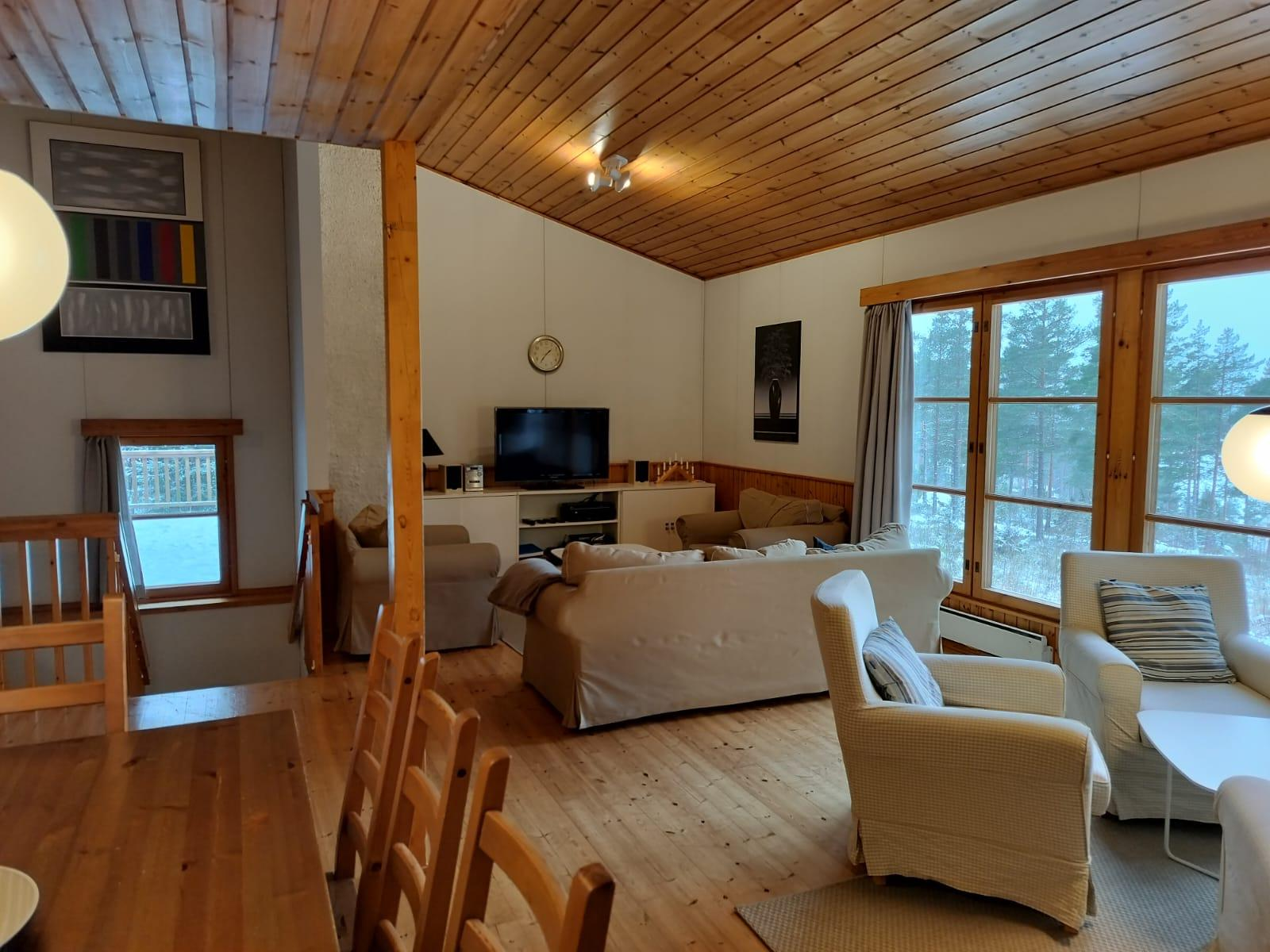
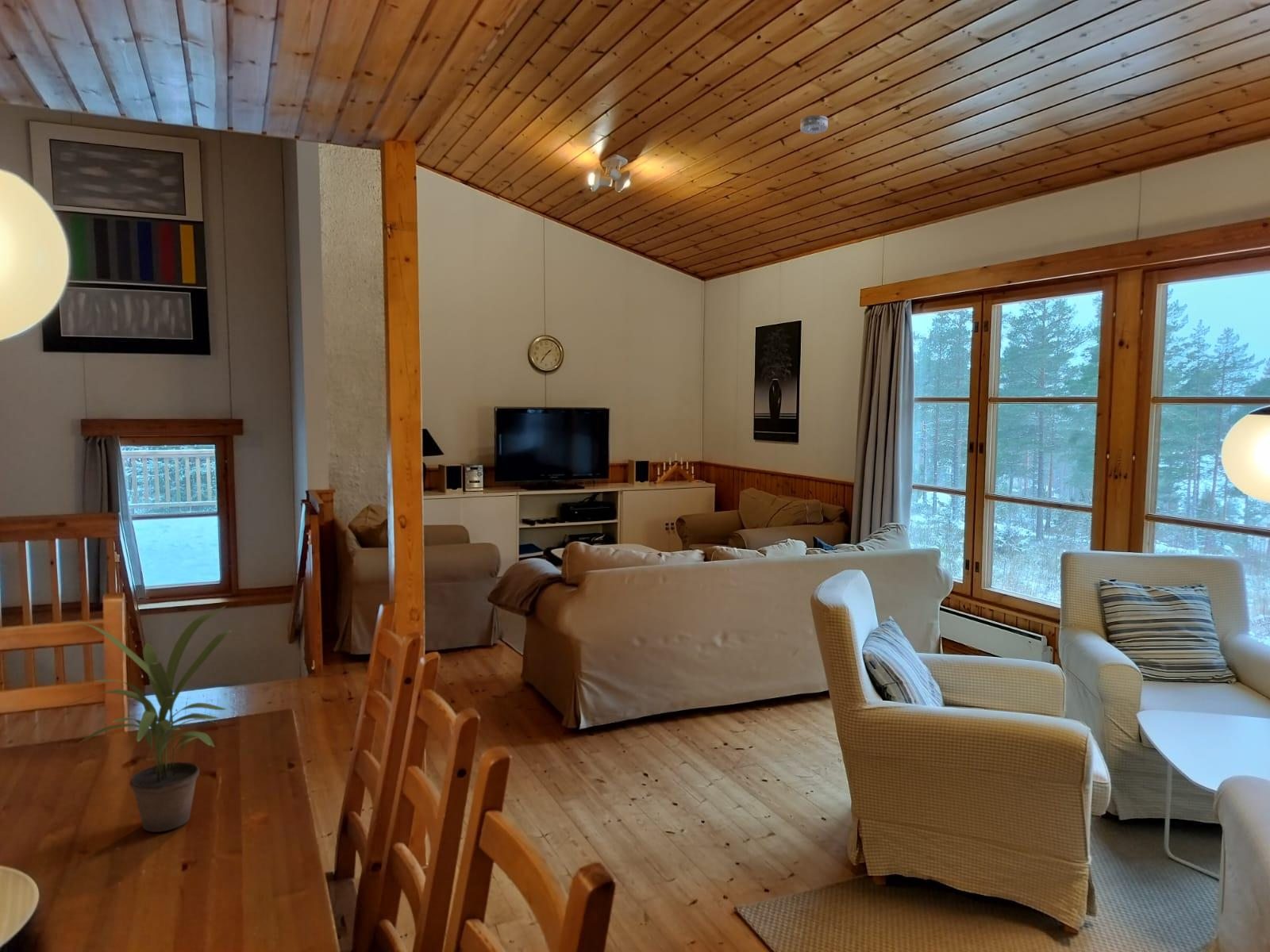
+ potted plant (169, 718)
+ smoke detector (814, 124)
